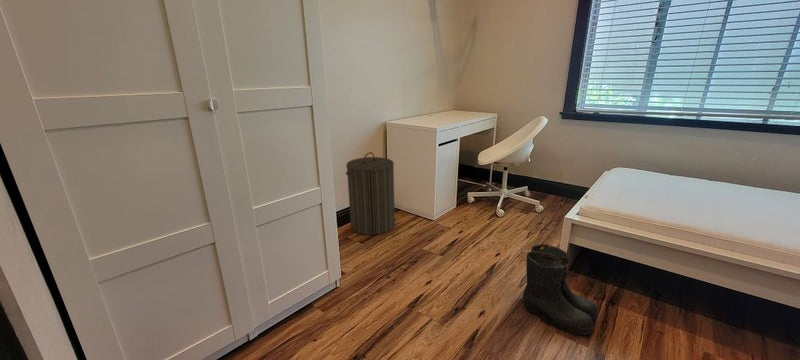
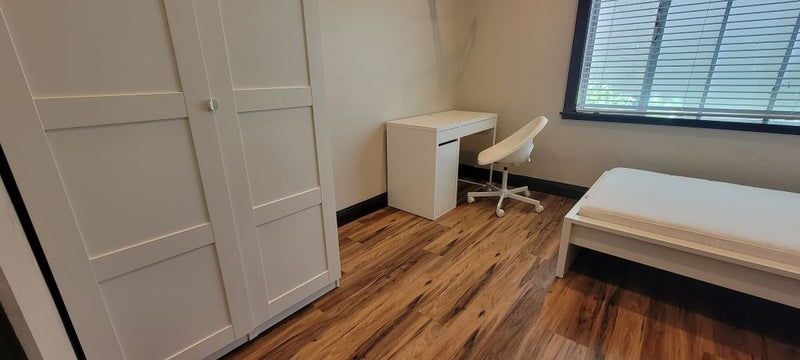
- laundry hamper (371, 189)
- boots (561, 286)
